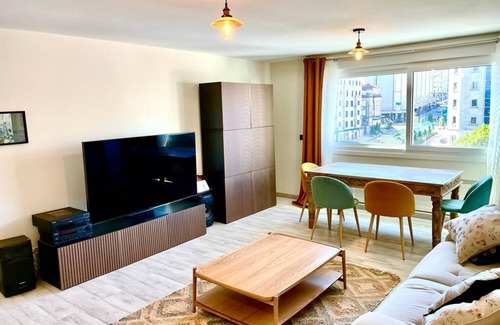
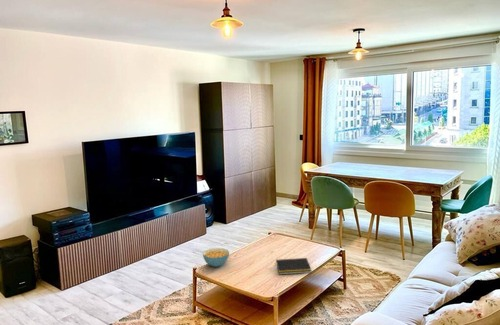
+ notepad (293, 266)
+ cereal bowl (216, 259)
